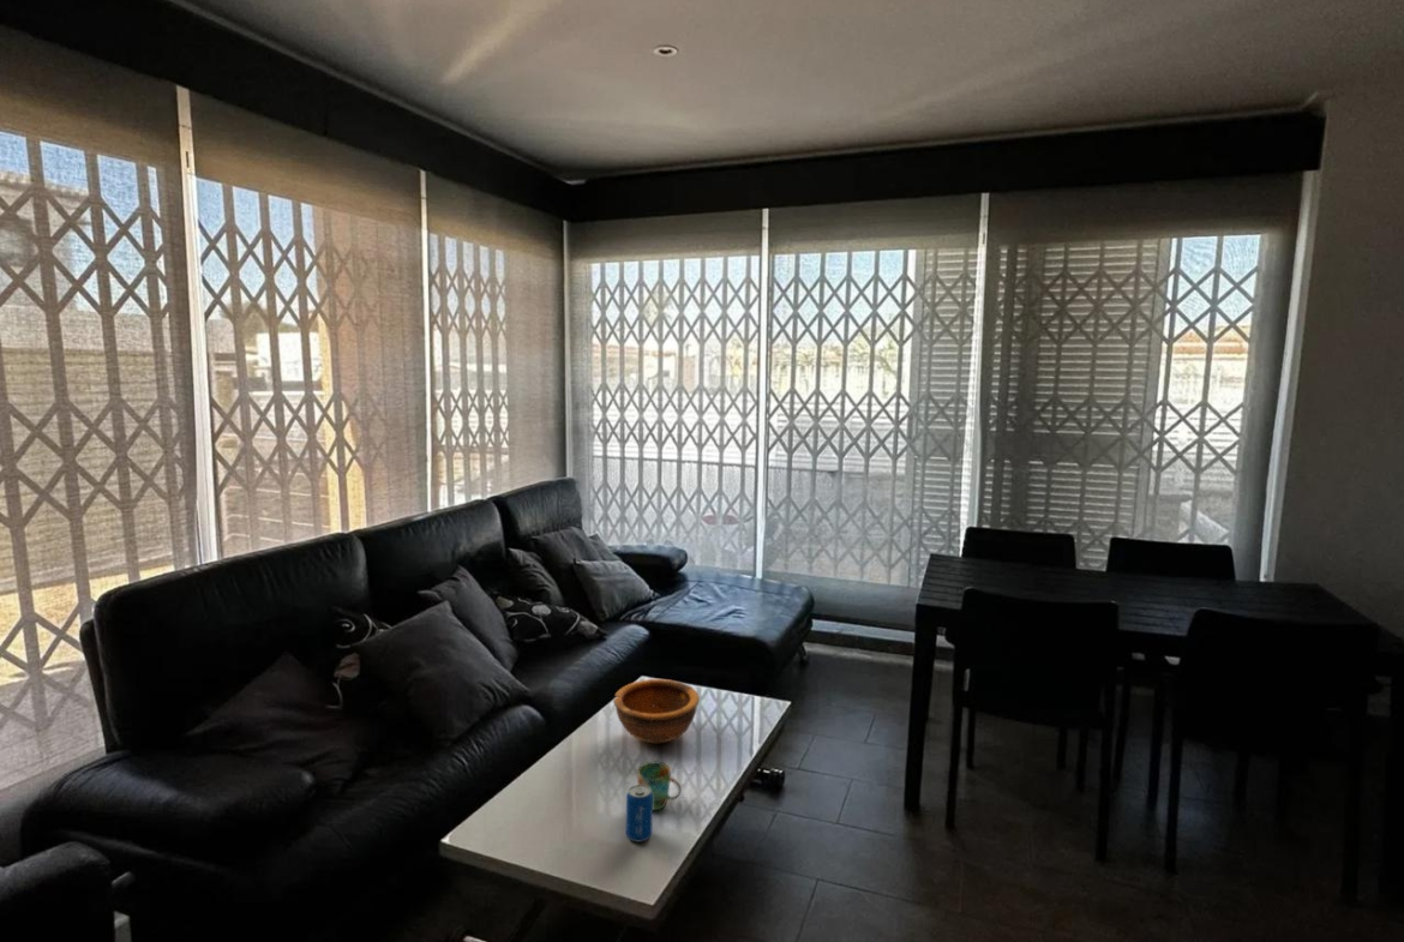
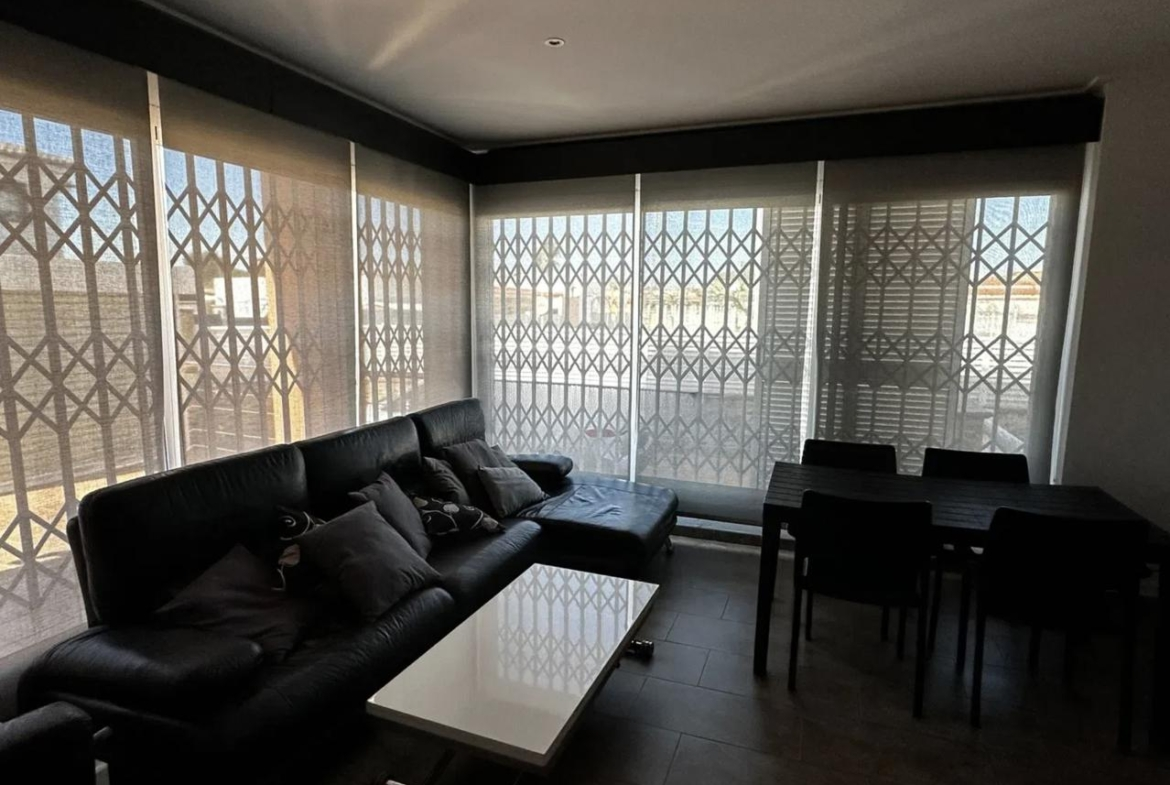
- bowl (655, 715)
- beverage can (638, 812)
- mug (659, 787)
